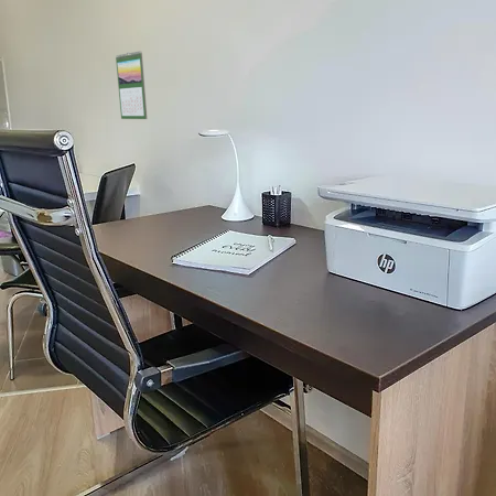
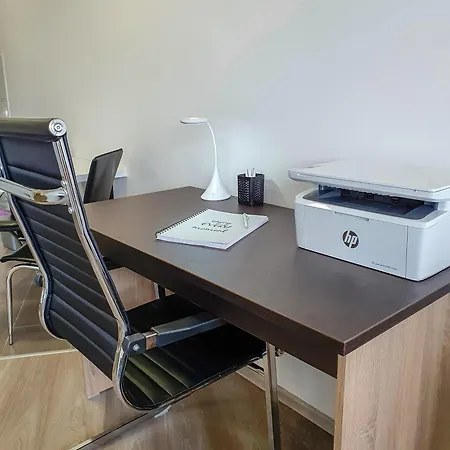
- calendar (130, 86)
